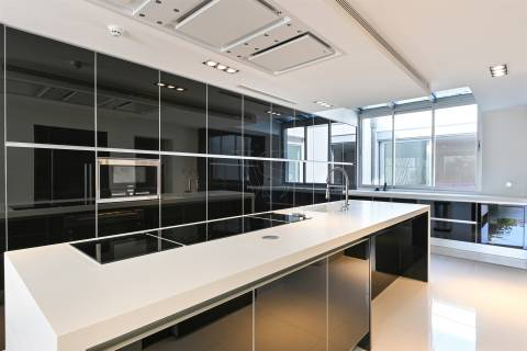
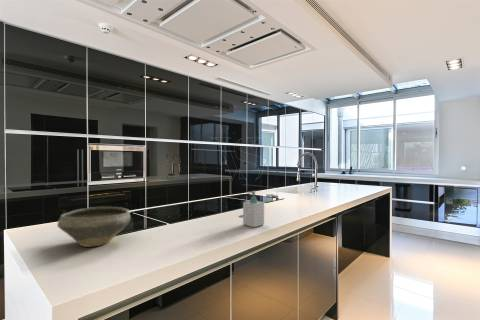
+ soap bottle (253, 207)
+ bowl (96, 226)
